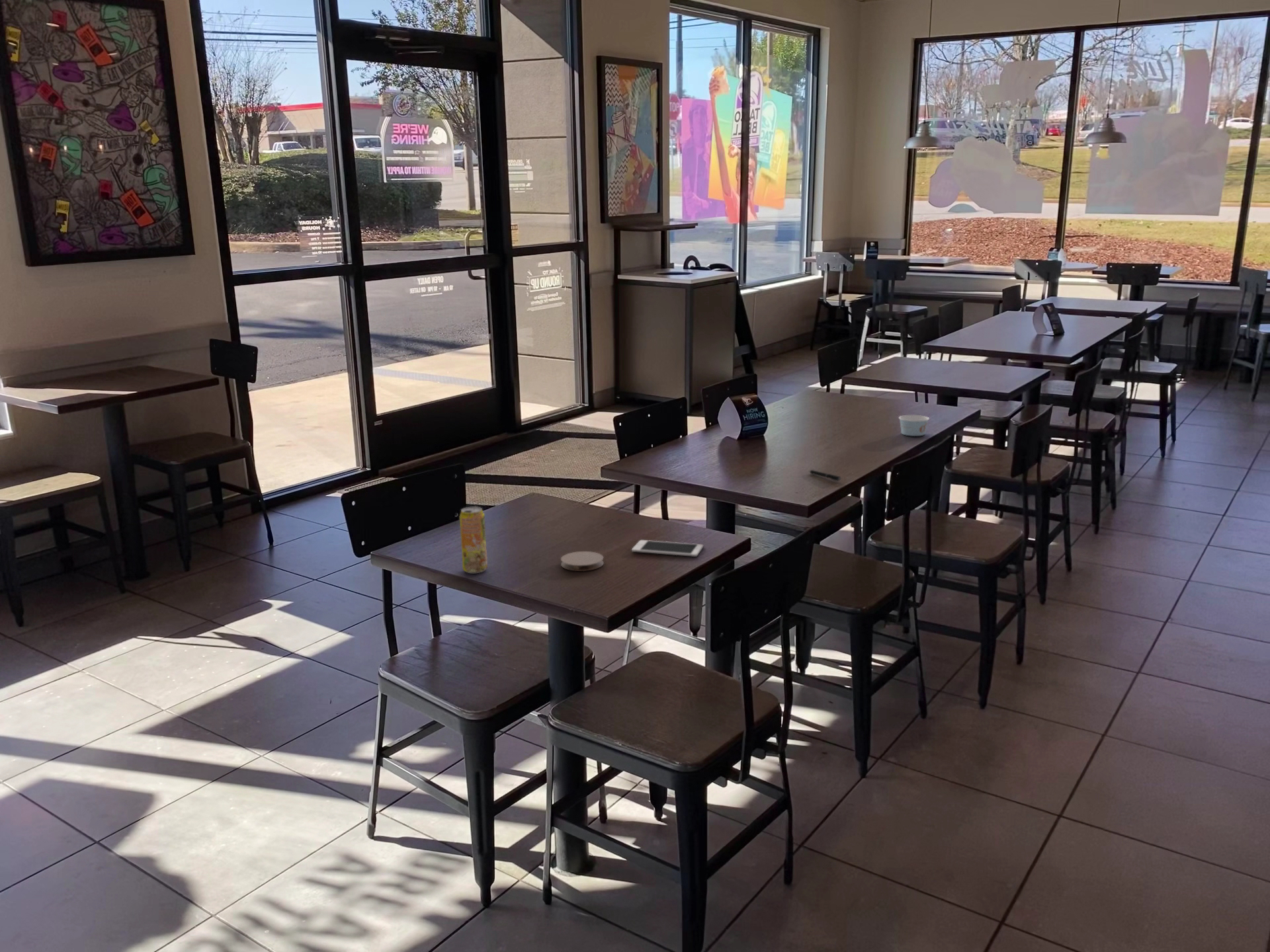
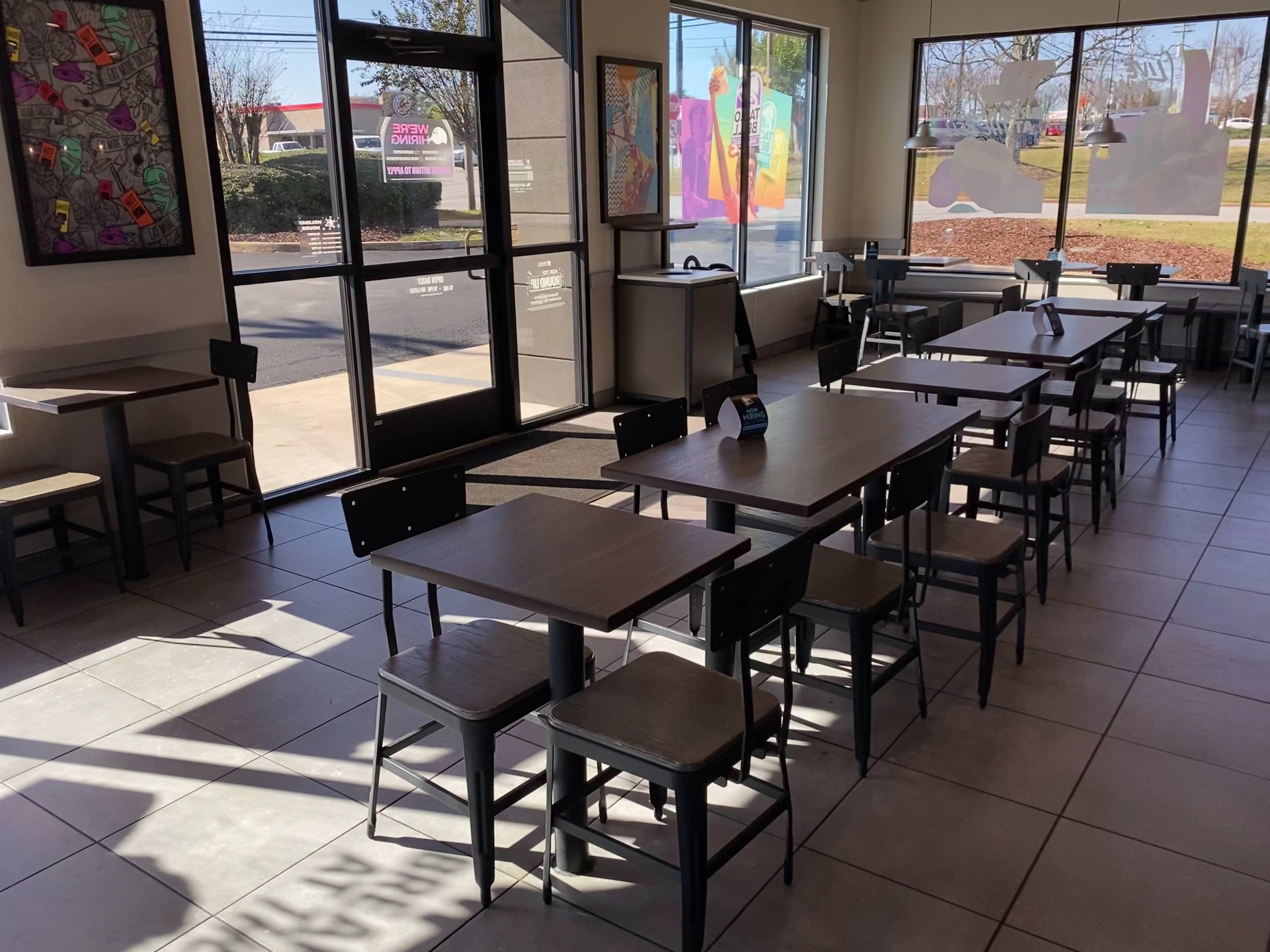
- cell phone (667, 548)
- pen (824, 475)
- beverage can (473, 539)
- paper cup (913, 425)
- coaster (582, 561)
